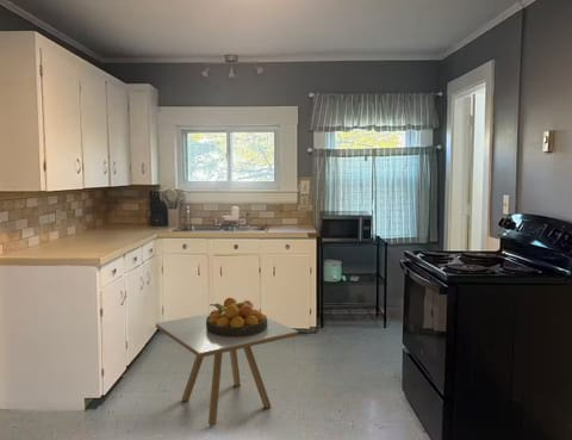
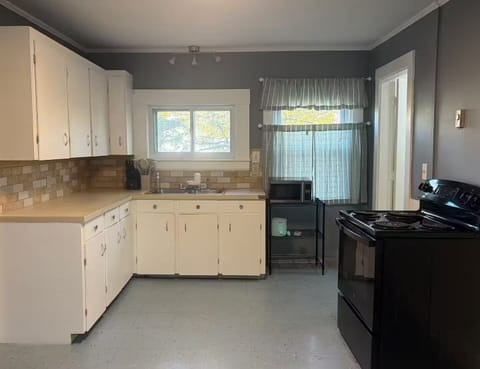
- fruit bowl (236, 314)
- side table (220, 365)
